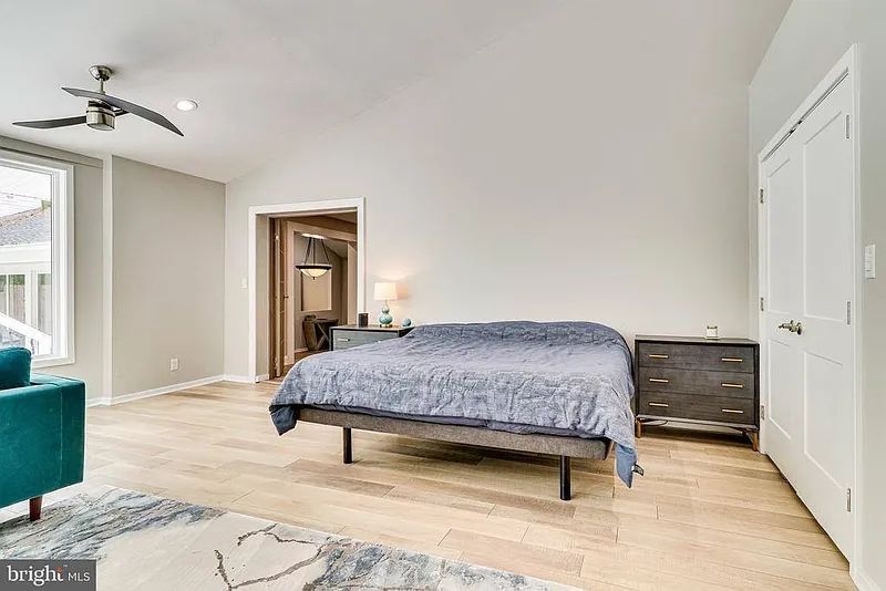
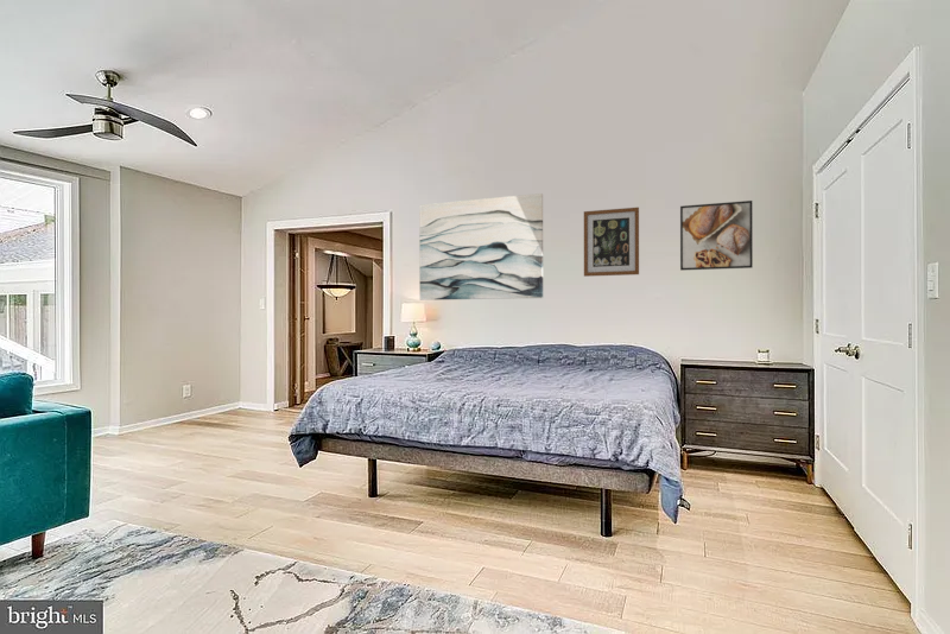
+ wall art (610, 242)
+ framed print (715, 236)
+ wall art (477, 249)
